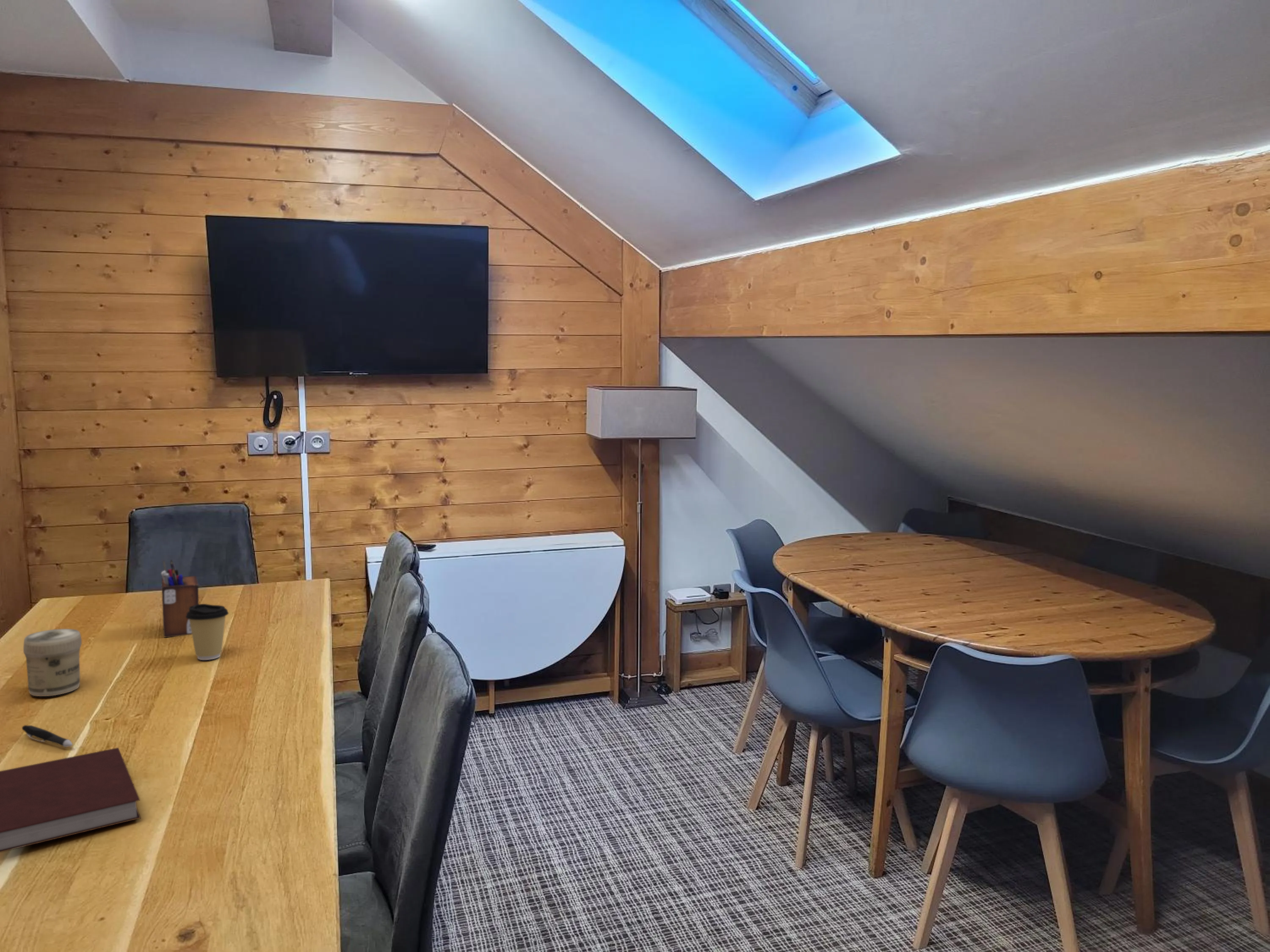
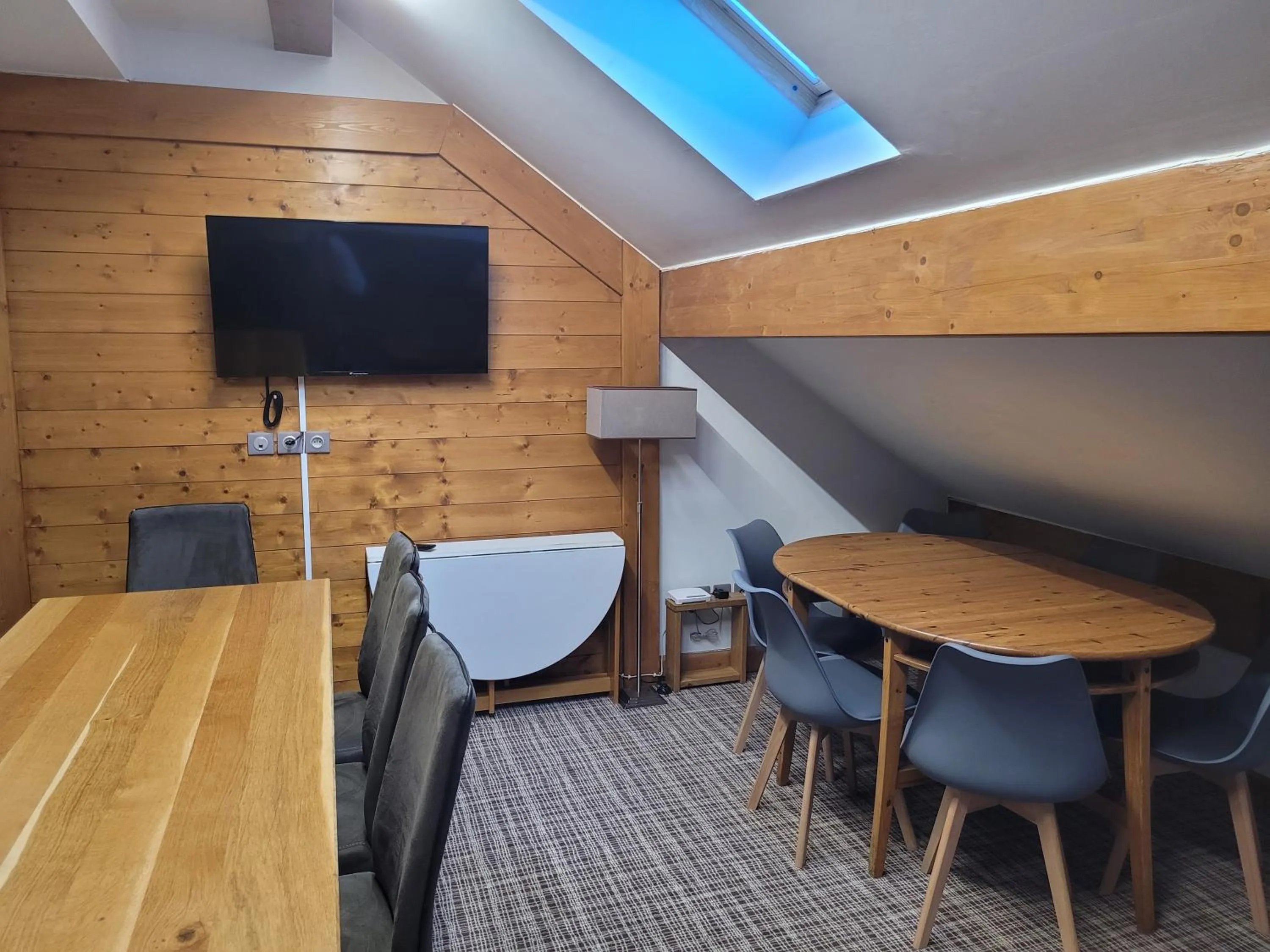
- jar (53, 662)
- coffee cup (208, 632)
- desk organizer (180, 596)
- notebook (61, 795)
- pen (47, 736)
